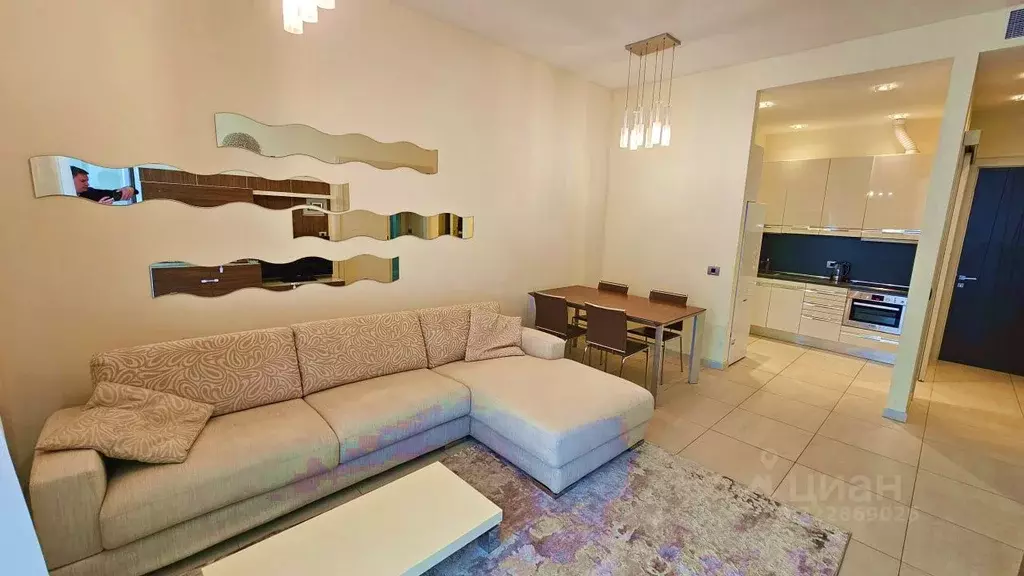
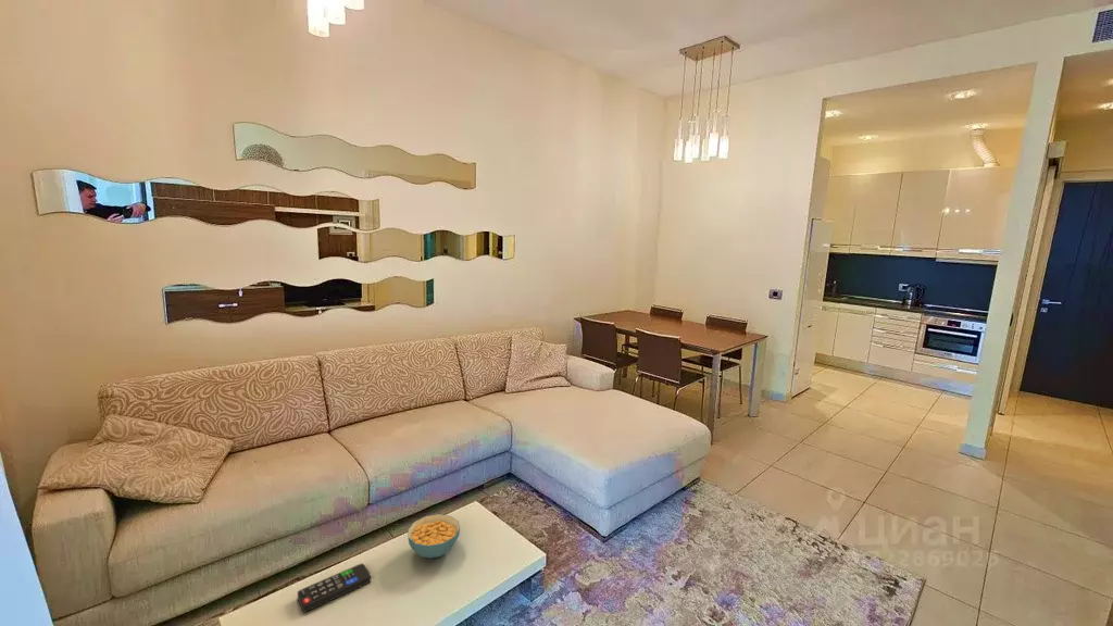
+ cereal bowl (434, 540)
+ remote control (335, 586)
